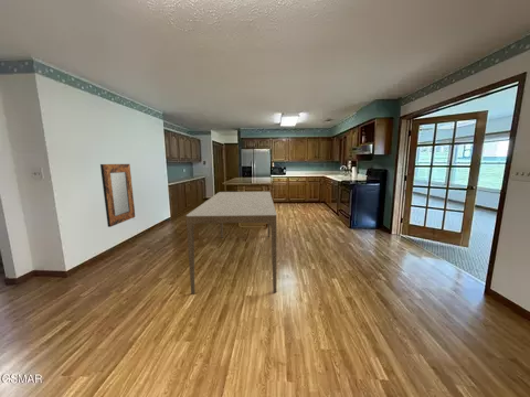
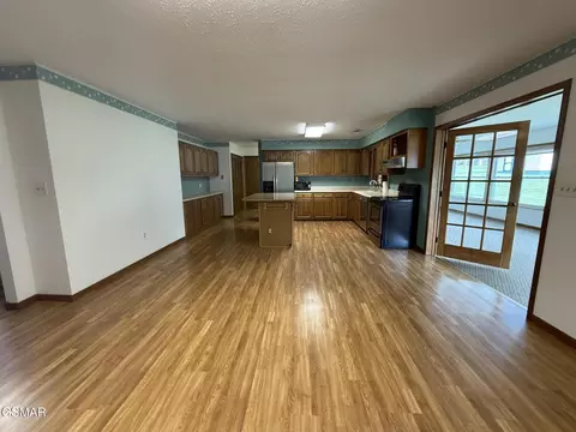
- dining table (240, 222)
- home mirror (119, 193)
